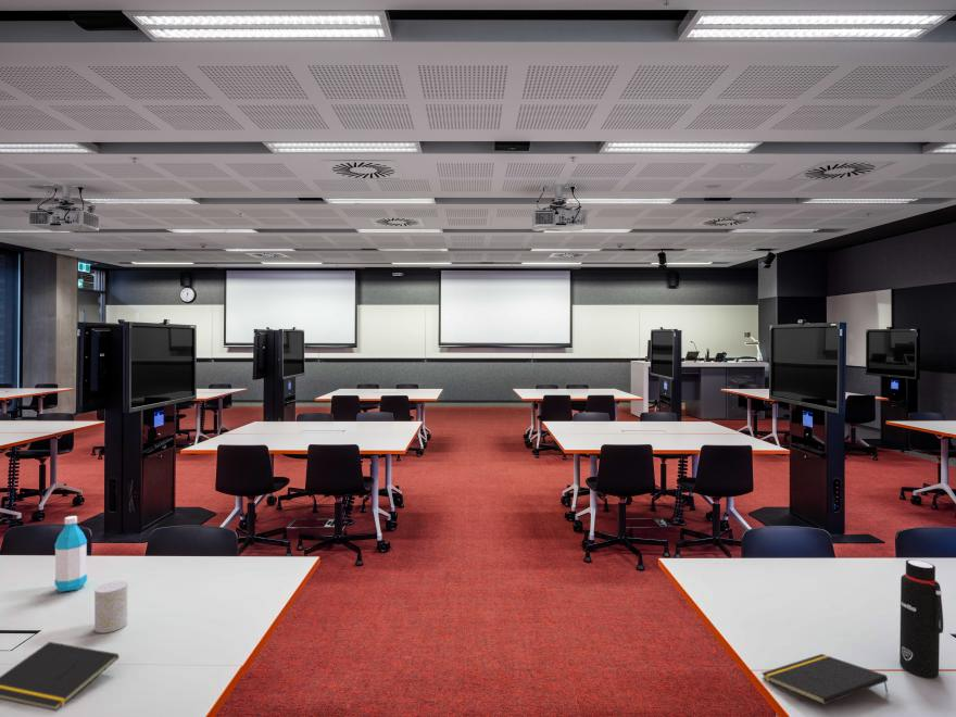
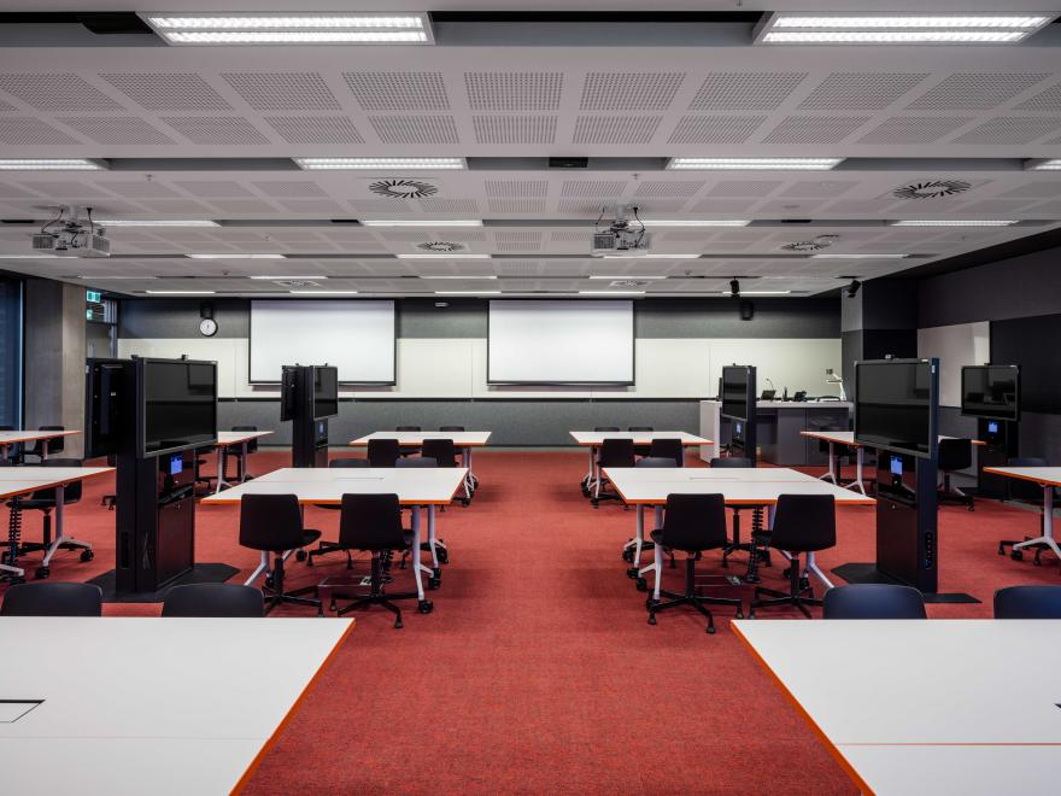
- cup (111, 605)
- water bottle (922, 617)
- water bottle (71, 552)
- notepad (52, 674)
- notepad (822, 677)
